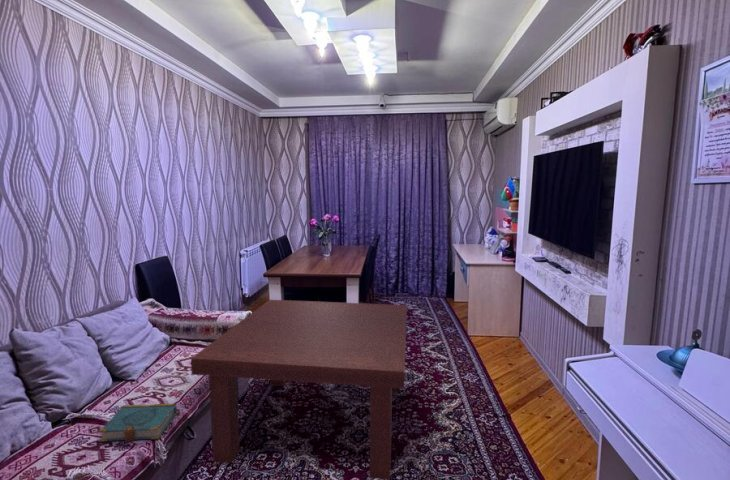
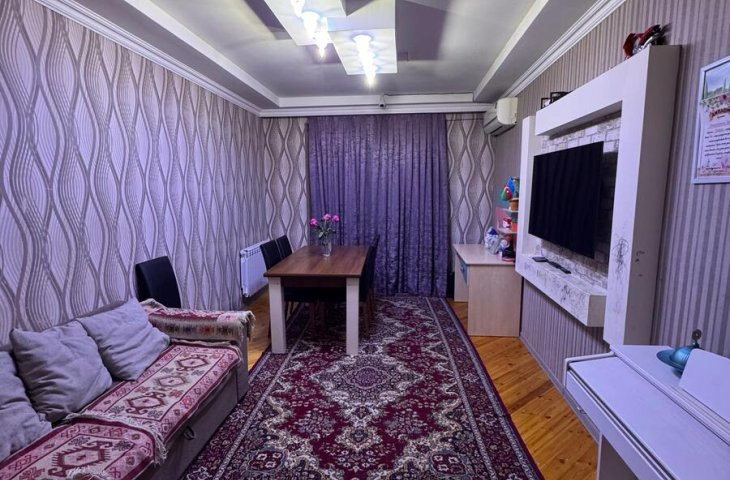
- book (139, 421)
- coffee table (320, 373)
